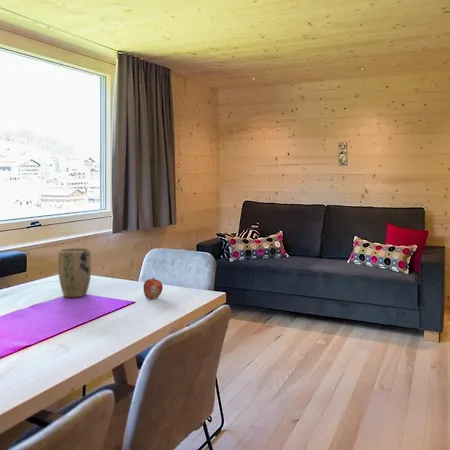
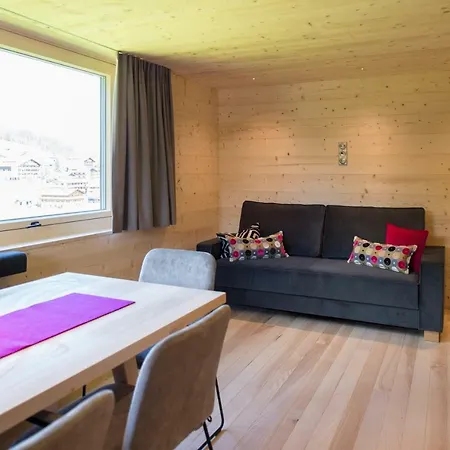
- fruit (153, 287)
- plant pot (75, 272)
